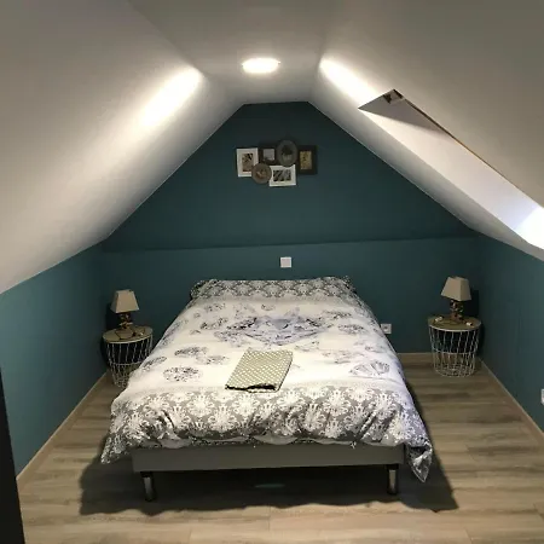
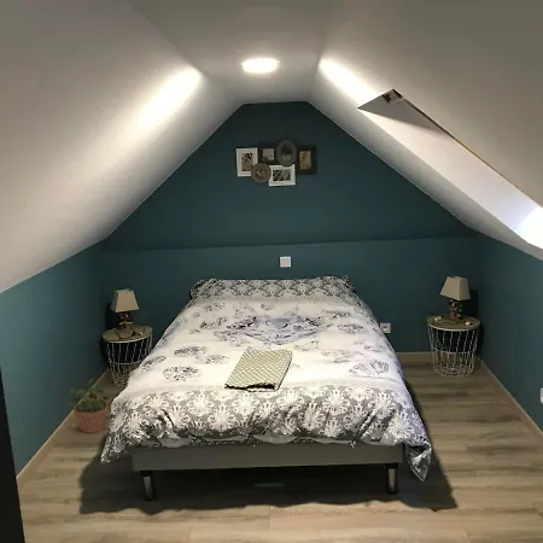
+ potted plant (91, 404)
